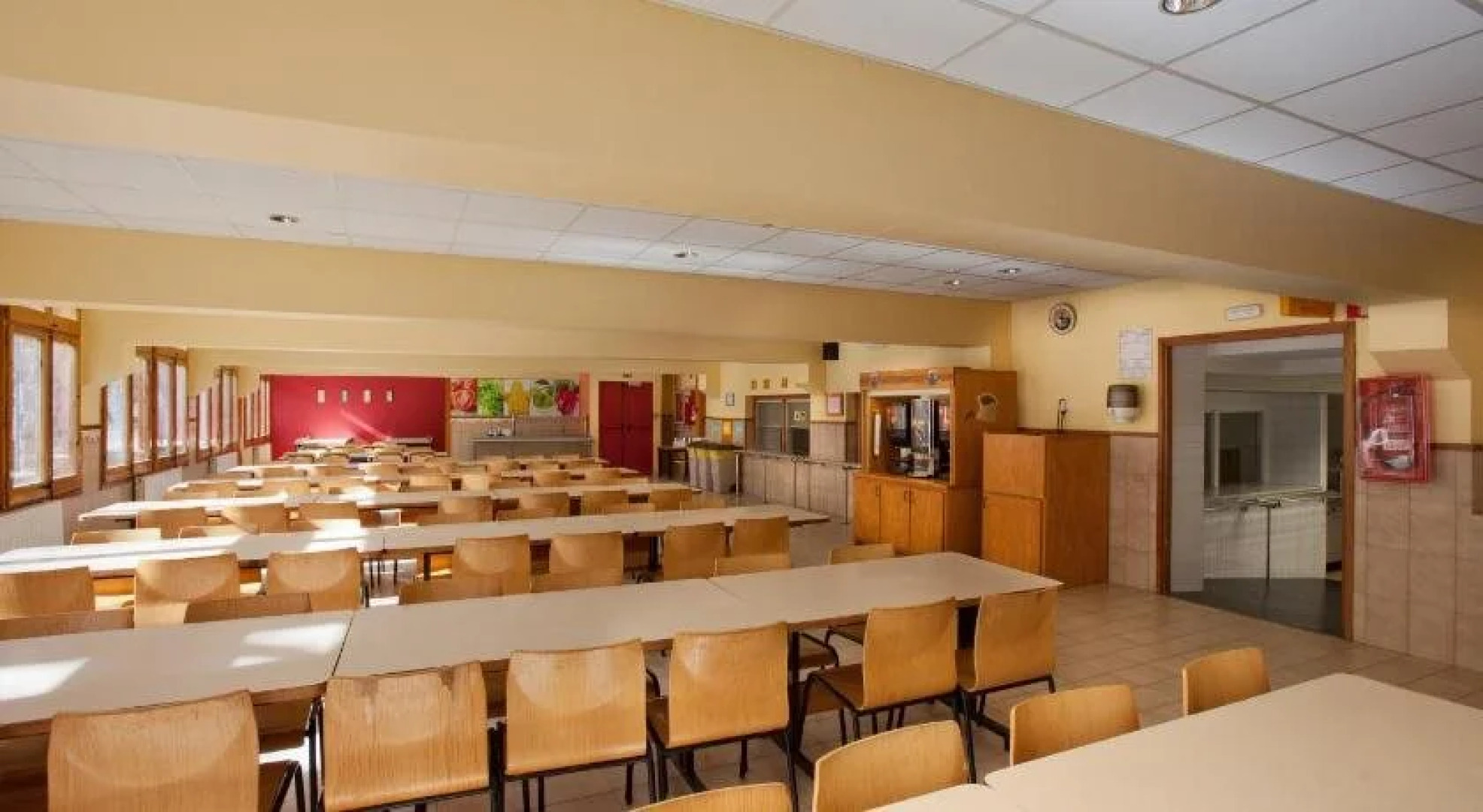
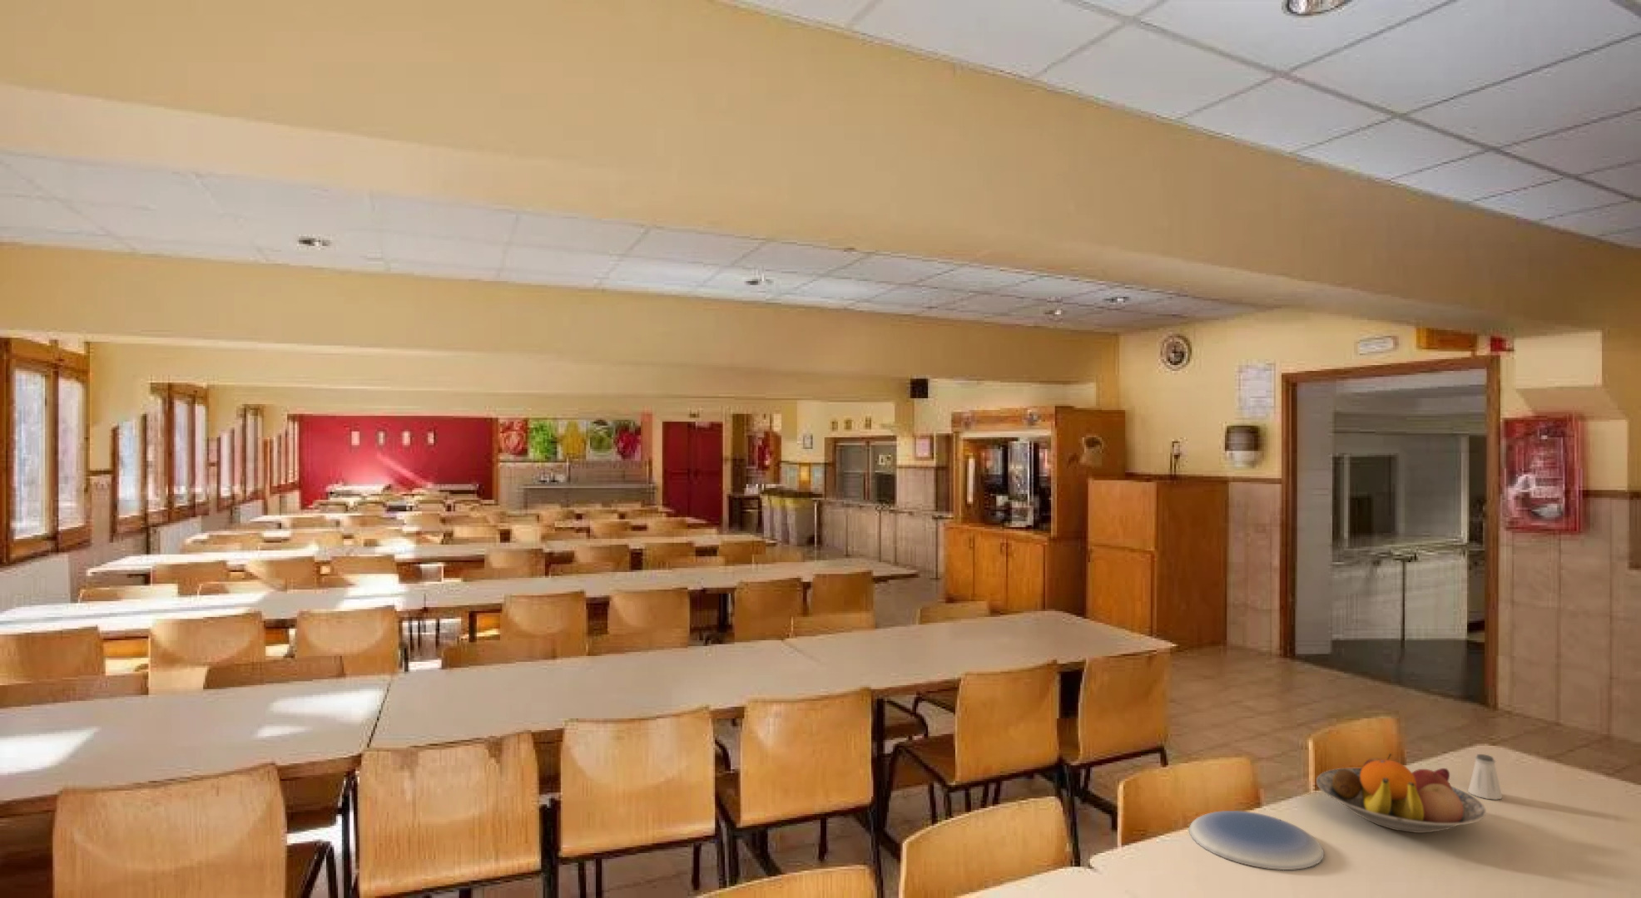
+ fruit bowl (1398, 787)
+ saltshaker (1485, 775)
+ plate (1254, 833)
